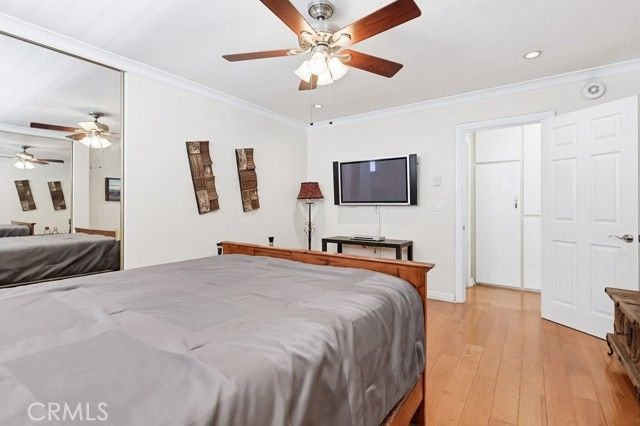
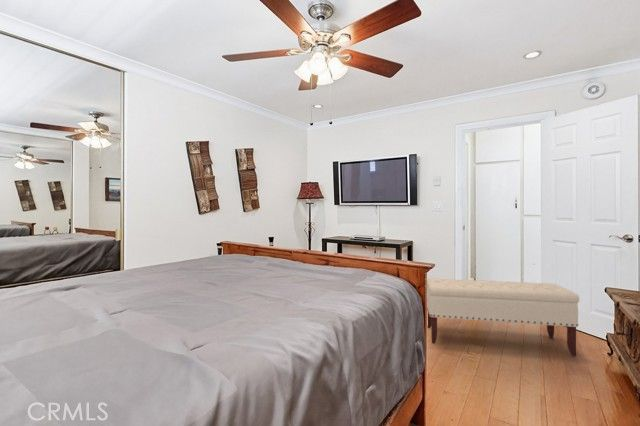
+ bench (493, 312)
